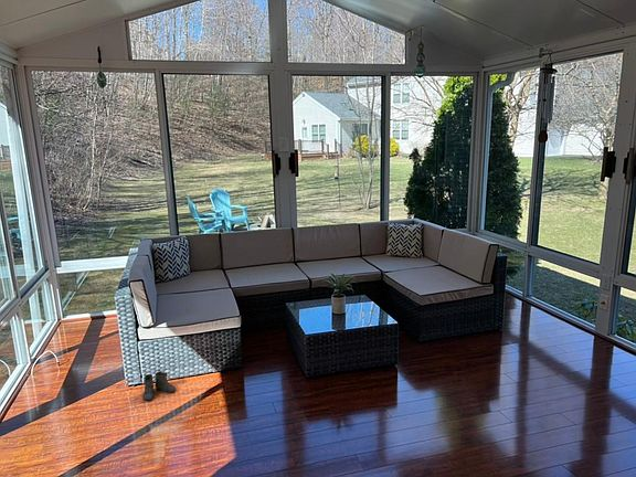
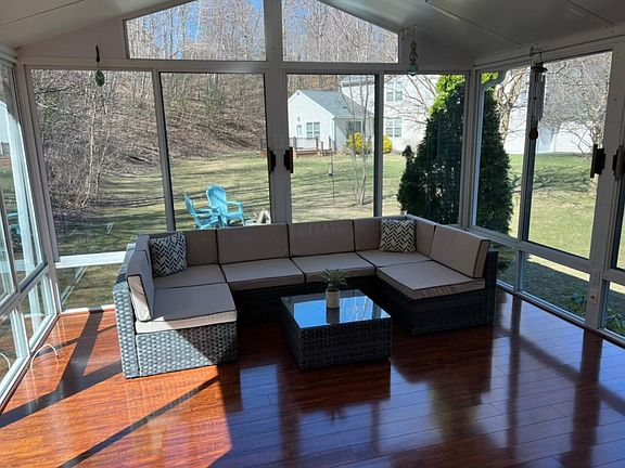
- boots (156, 384)
